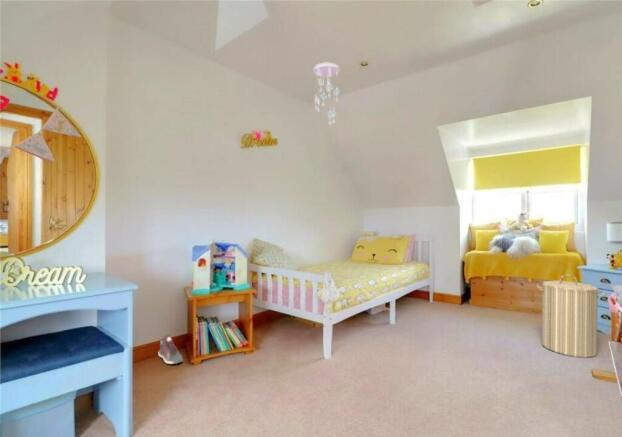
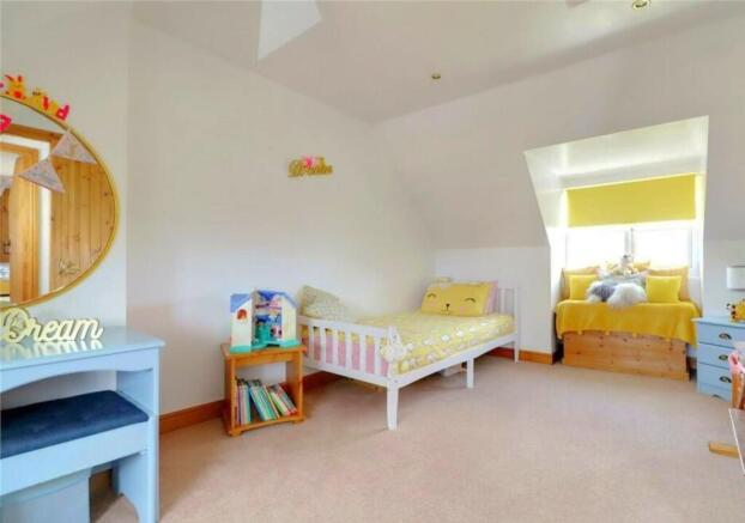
- laundry hamper (568, 311)
- ceiling mobile (325, 98)
- sneaker (169, 347)
